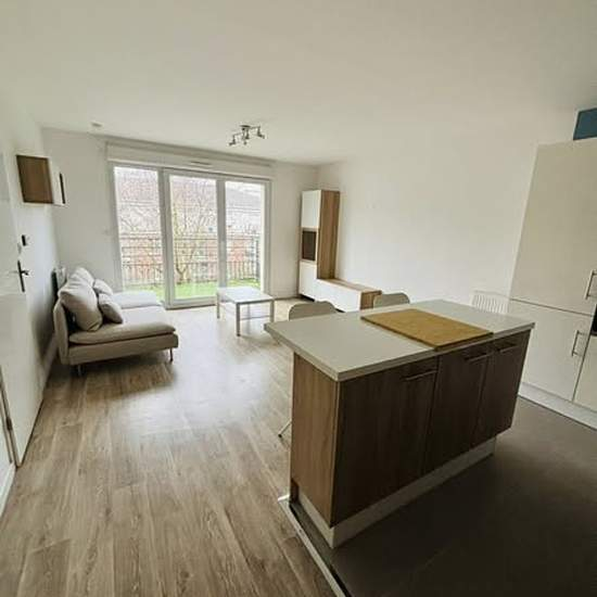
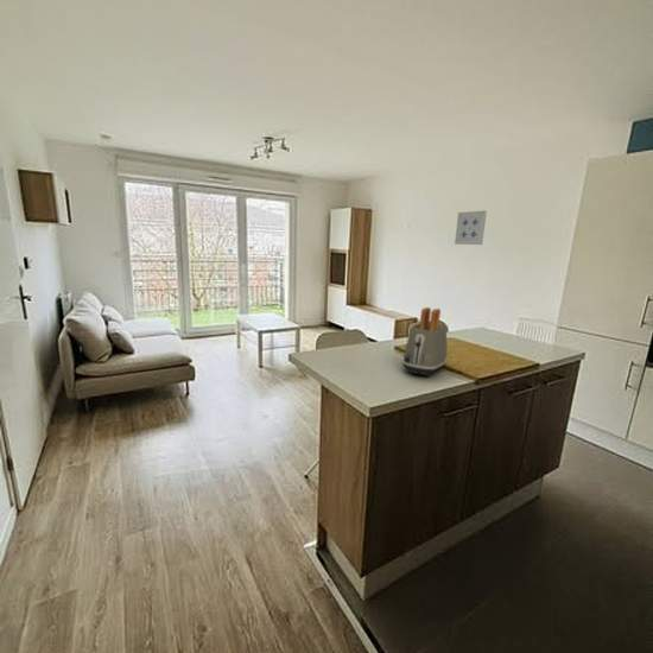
+ toaster (427, 338)
+ wall art (469, 228)
